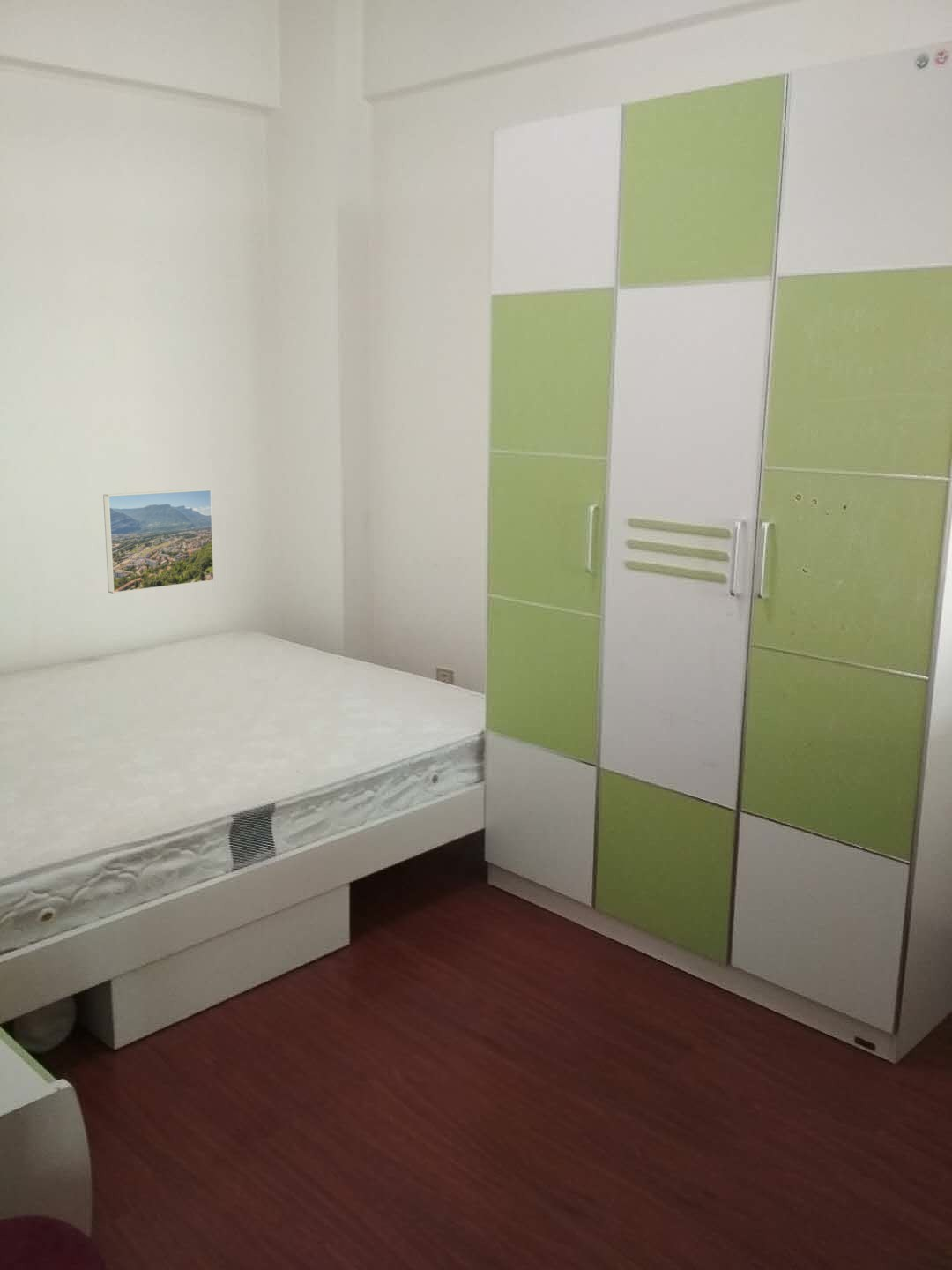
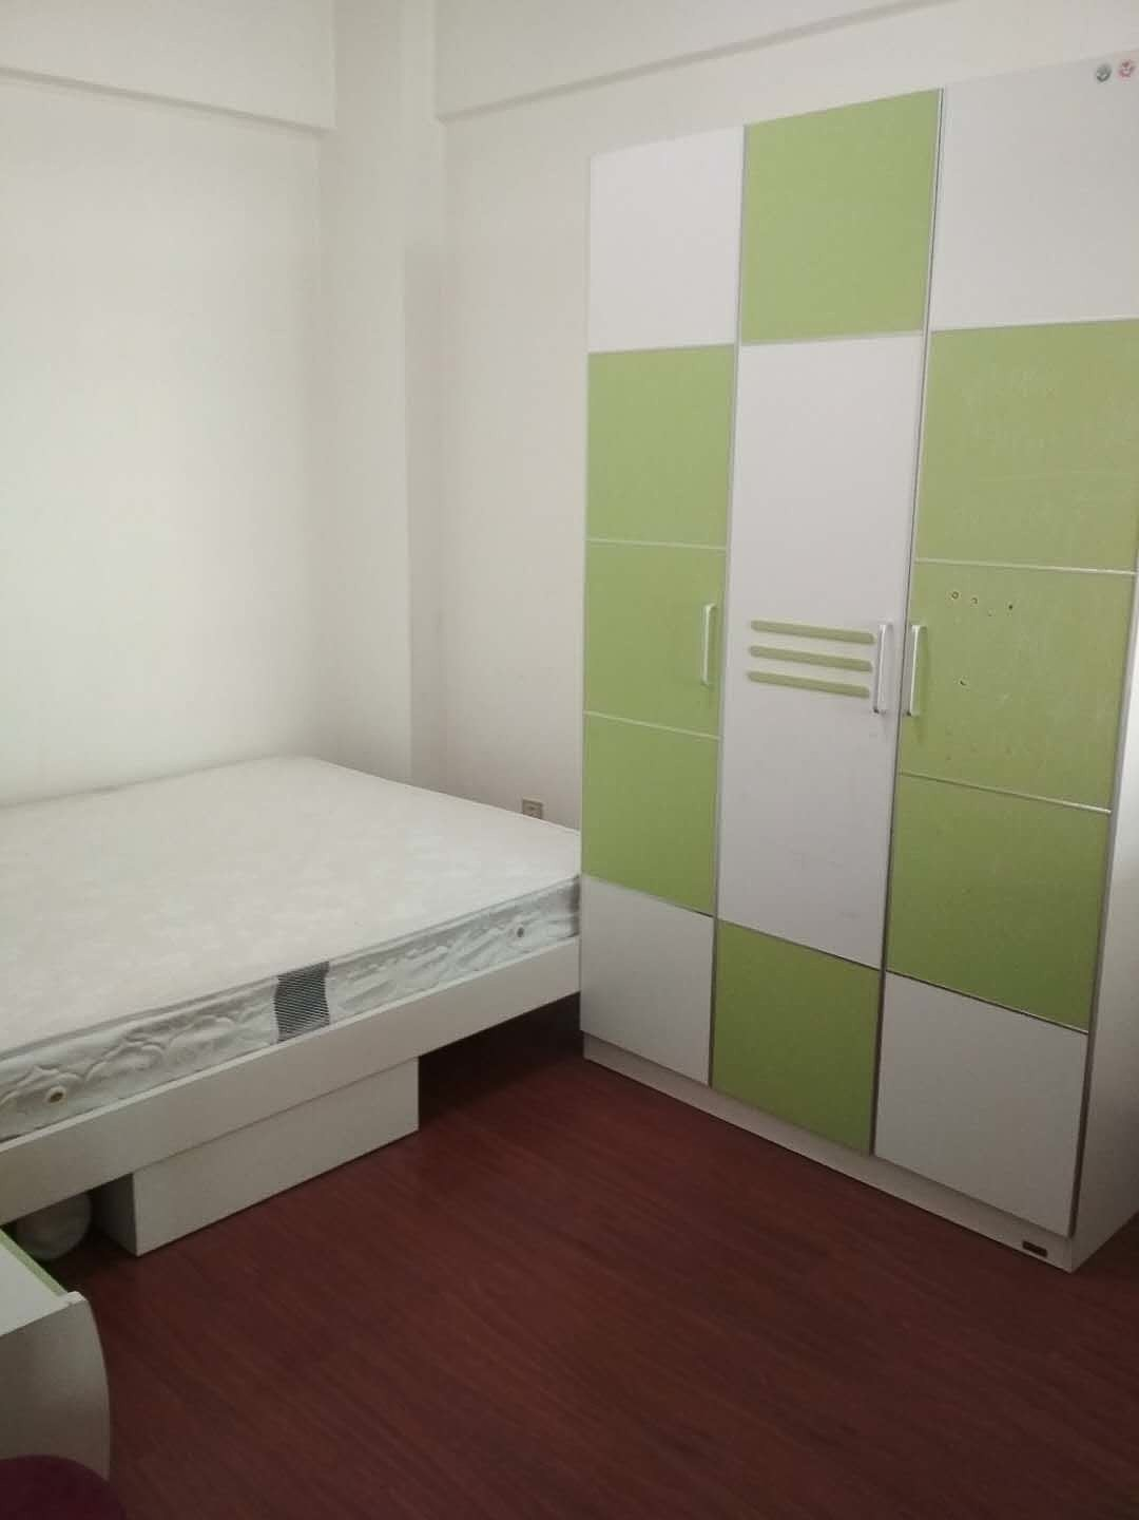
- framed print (160, 539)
